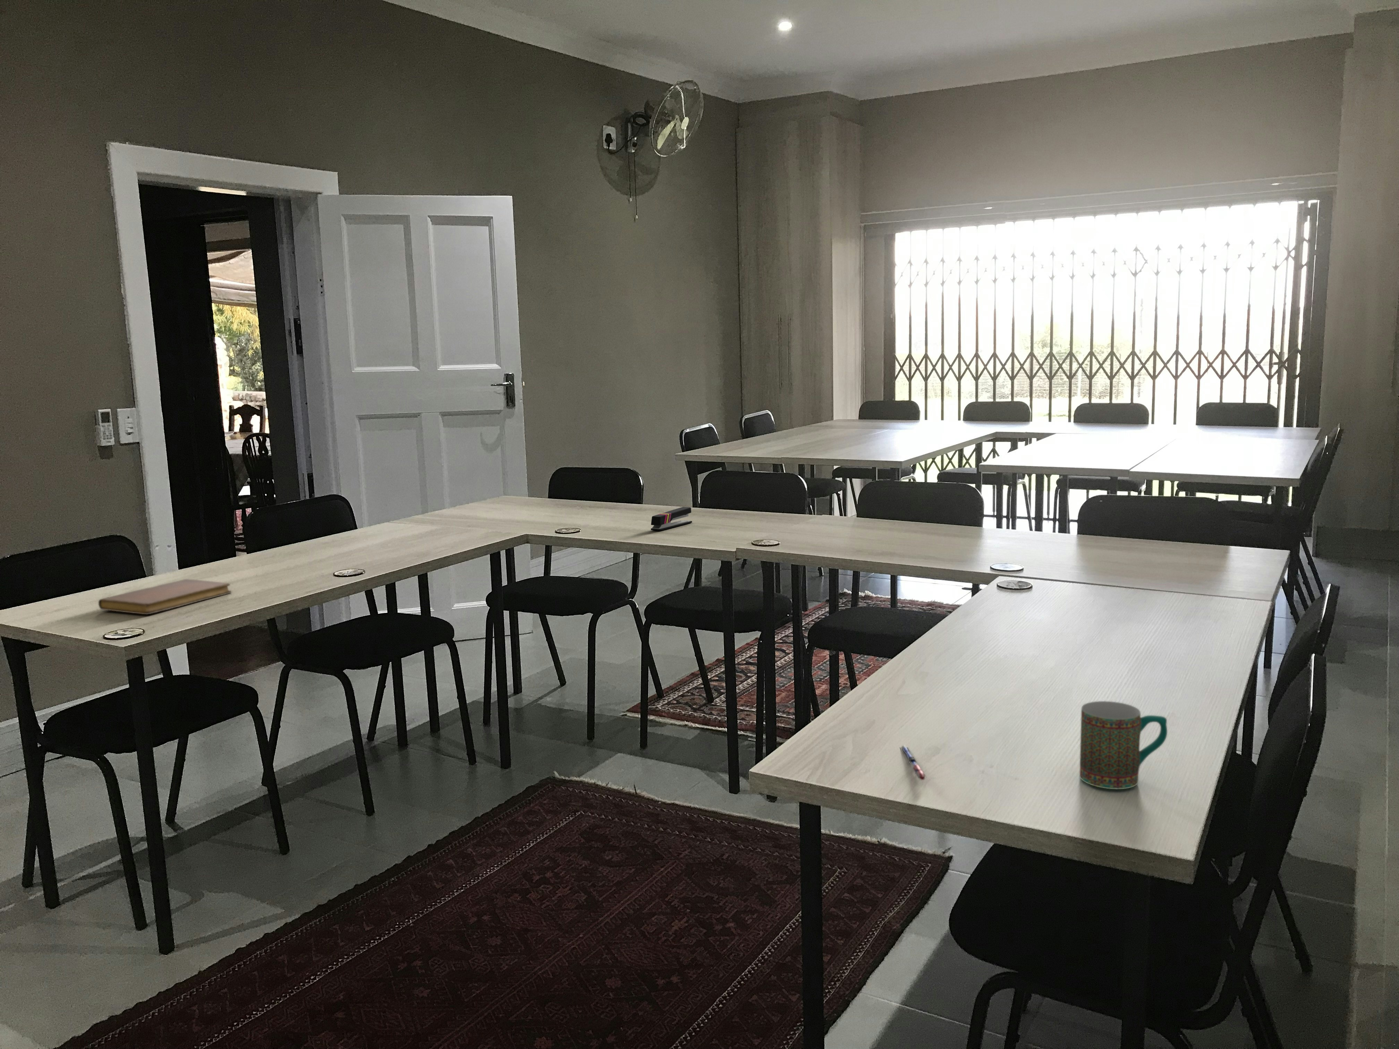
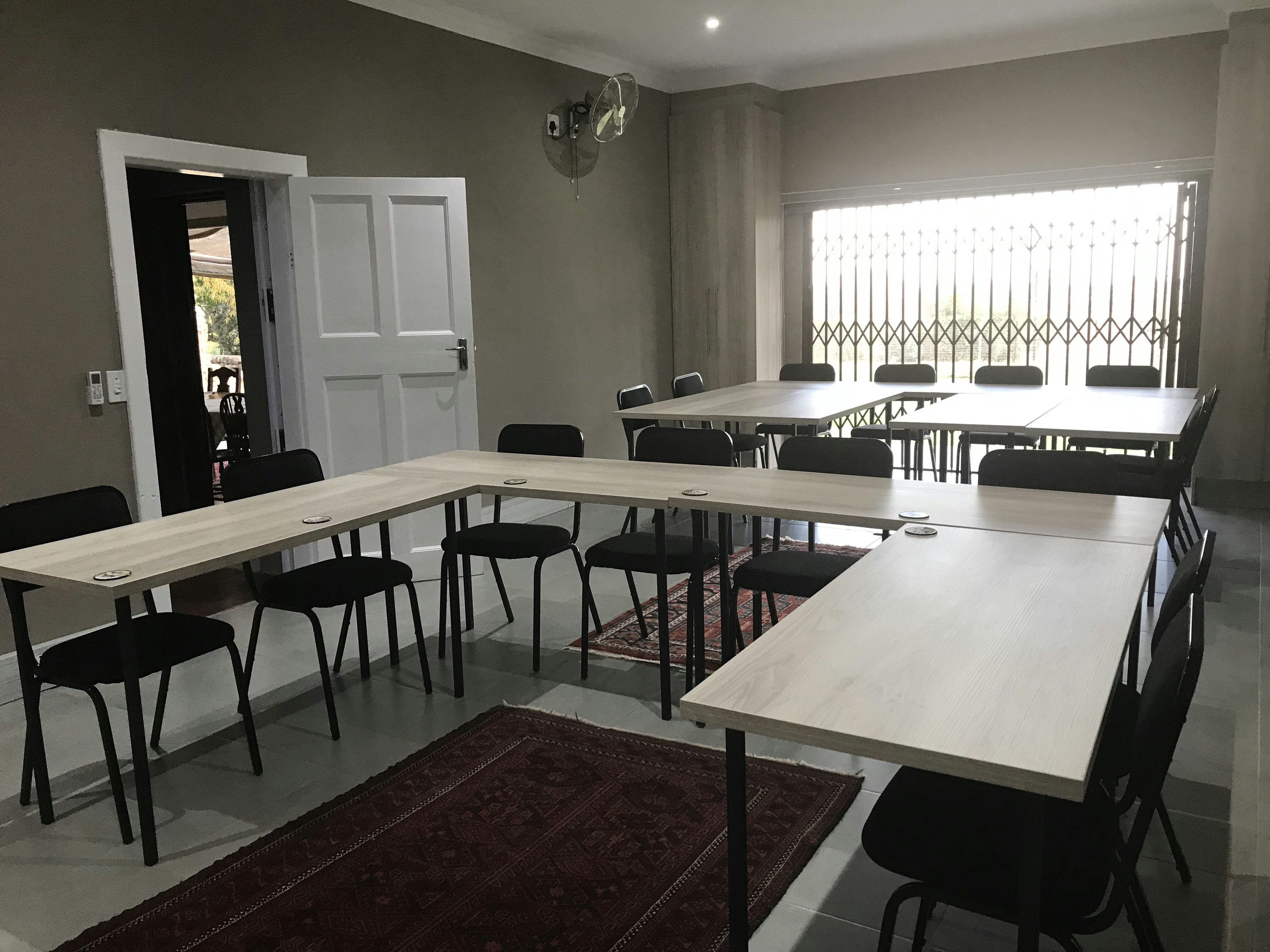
- pen (912, 760)
- mug (1124, 745)
- stapler (671, 518)
- notebook (166, 596)
